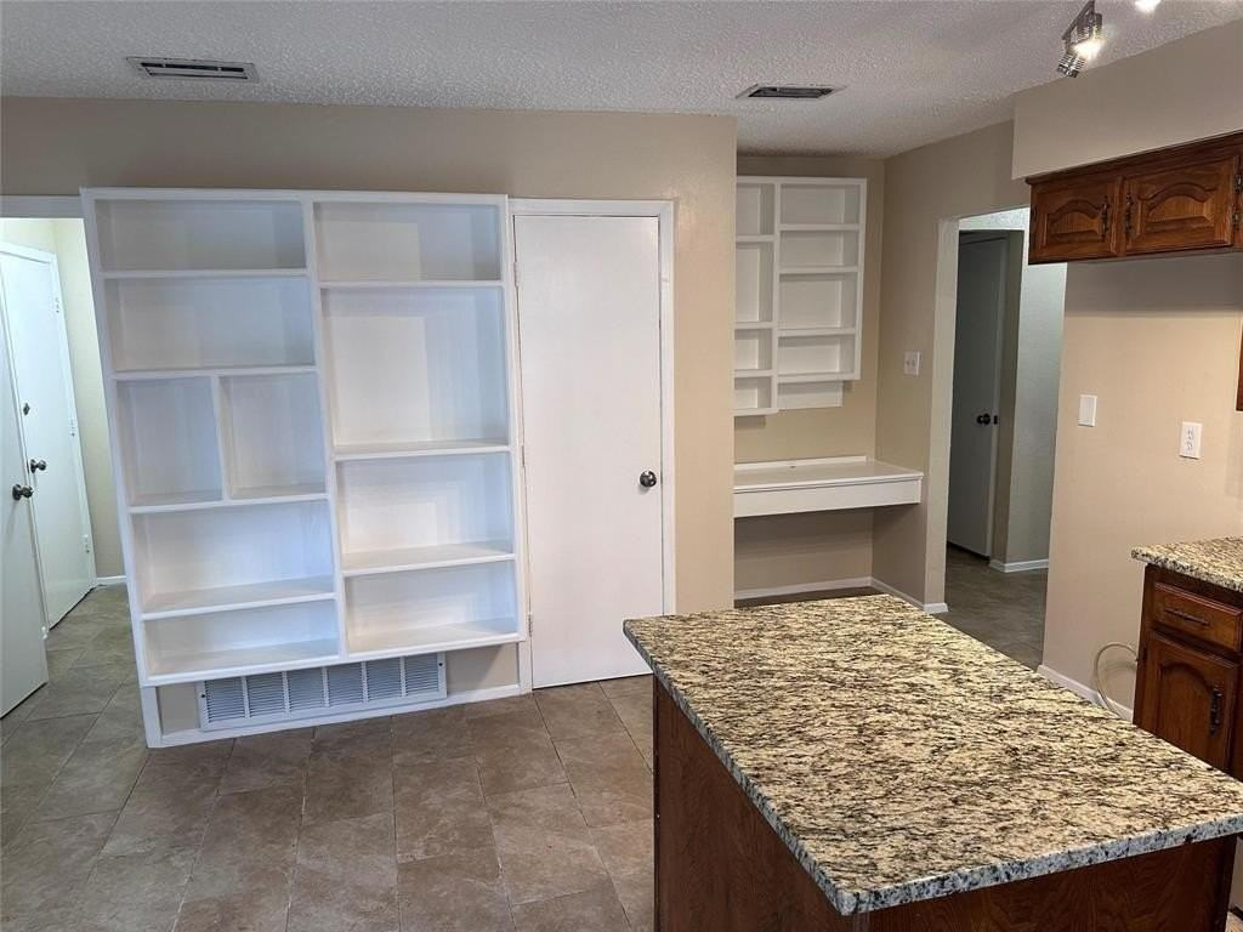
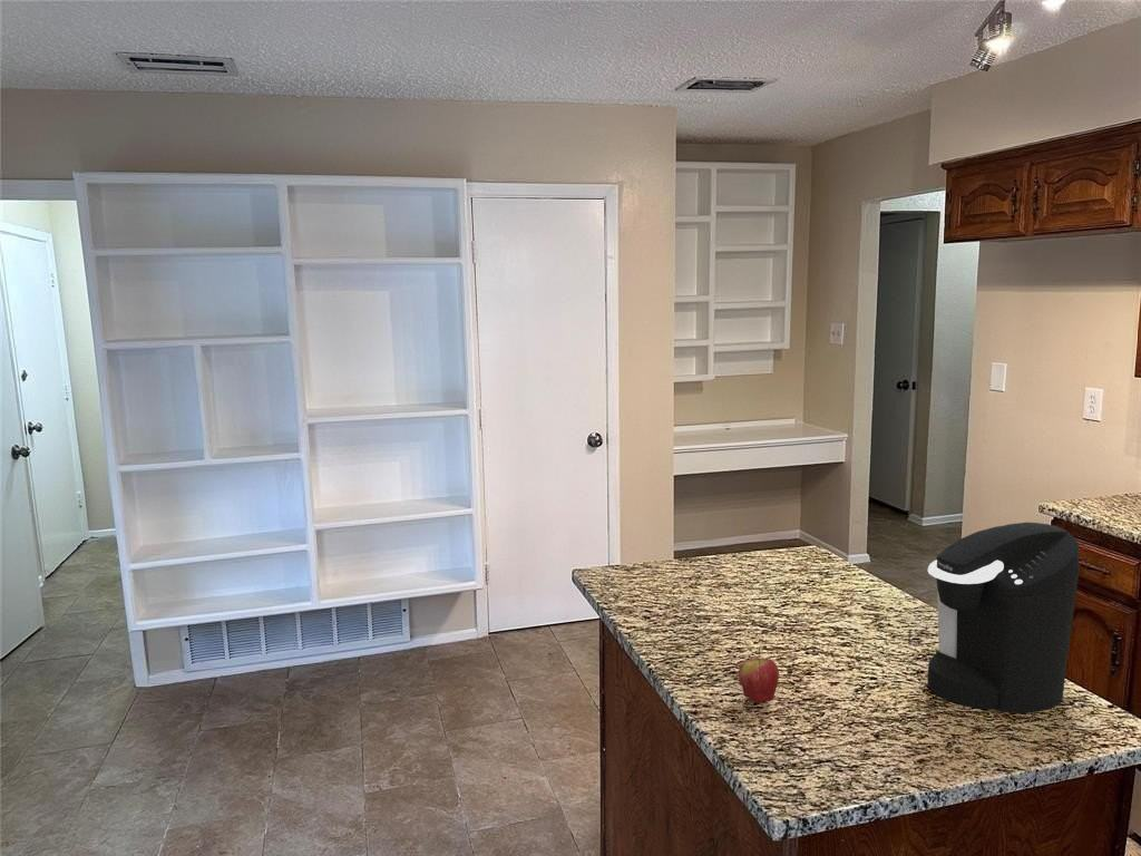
+ coffee maker (993, 609)
+ fruit (758, 671)
